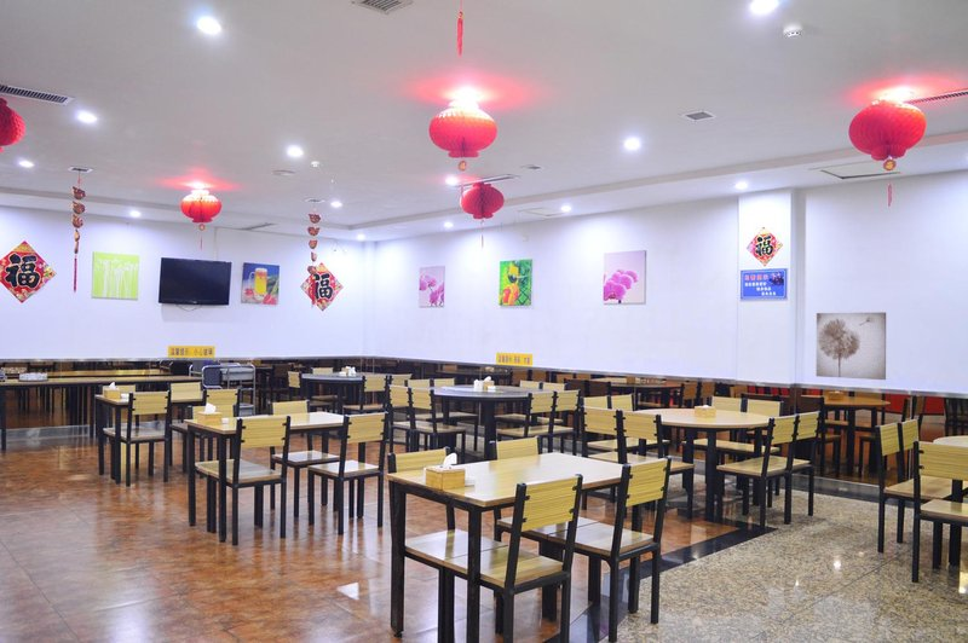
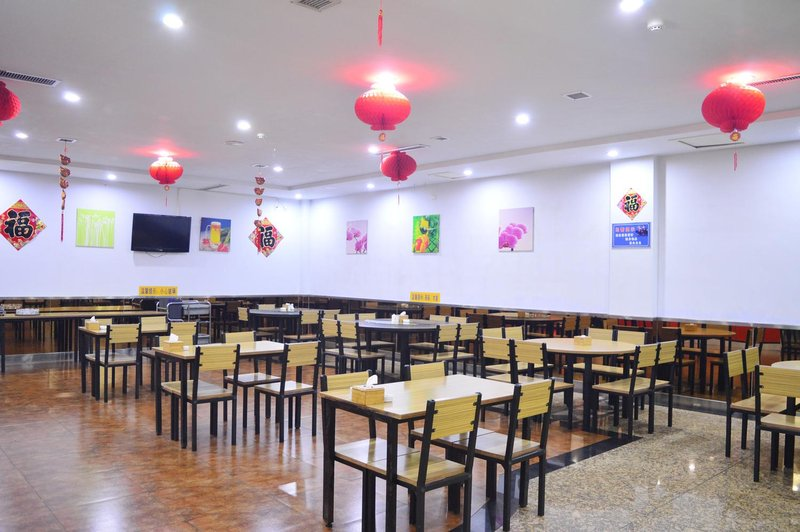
- wall art (849, 344)
